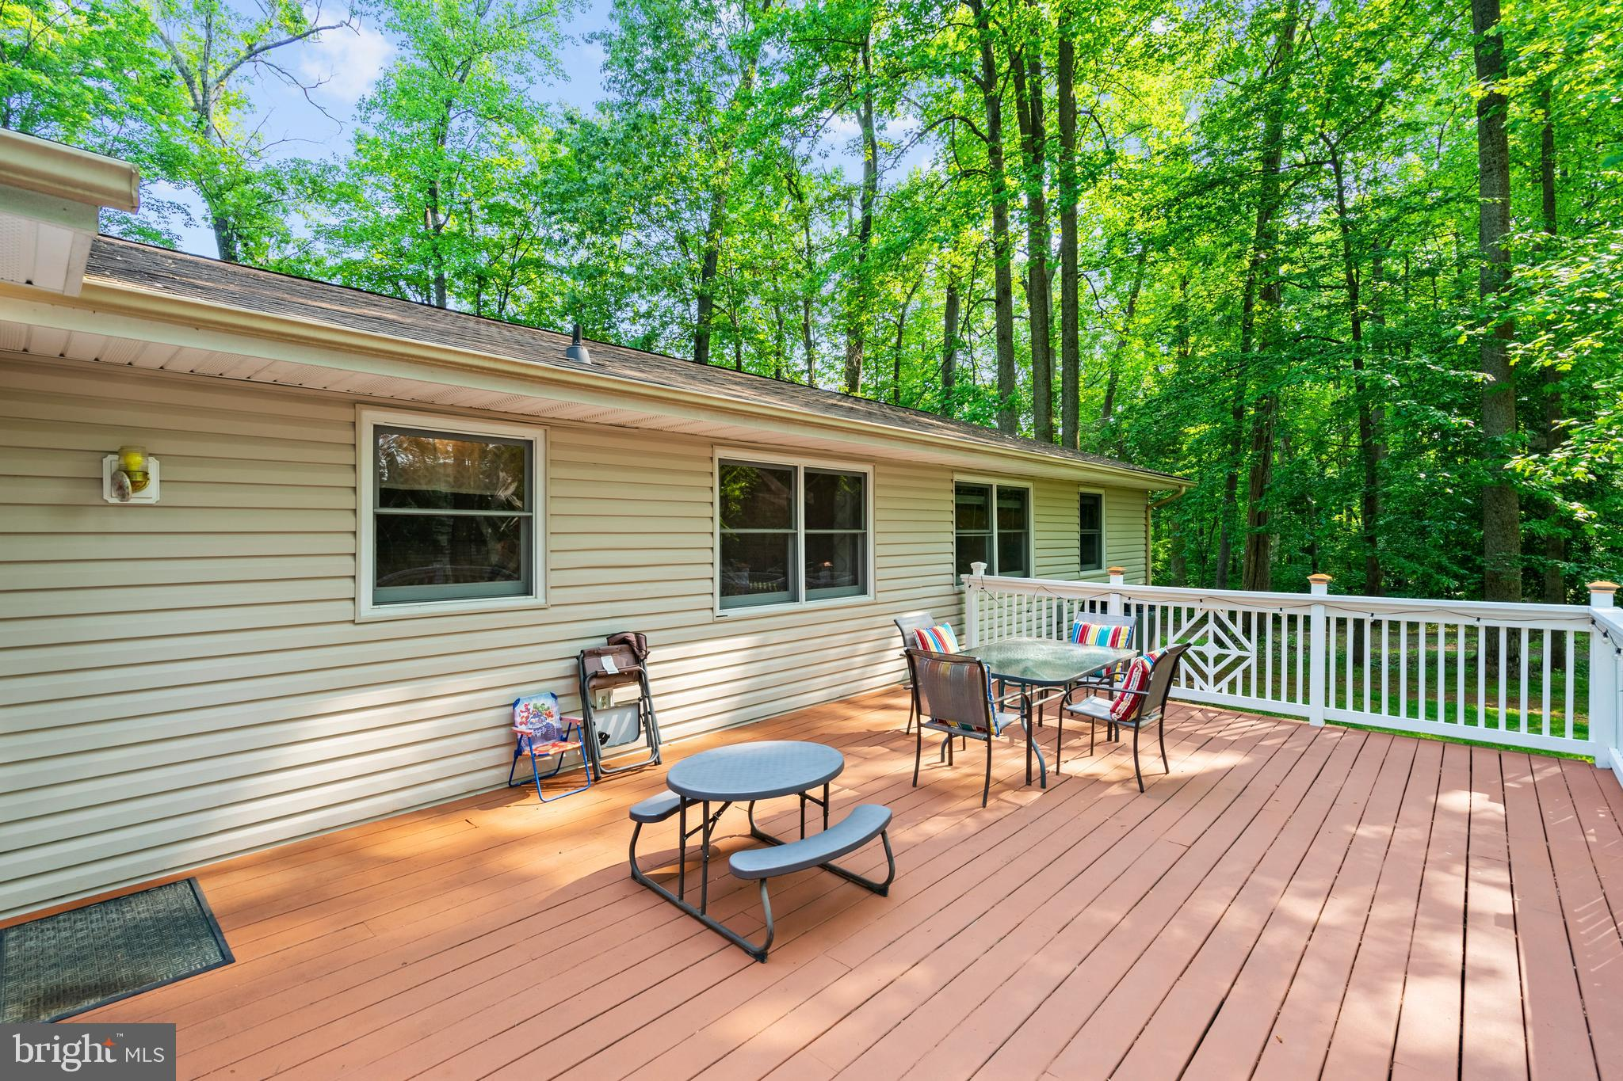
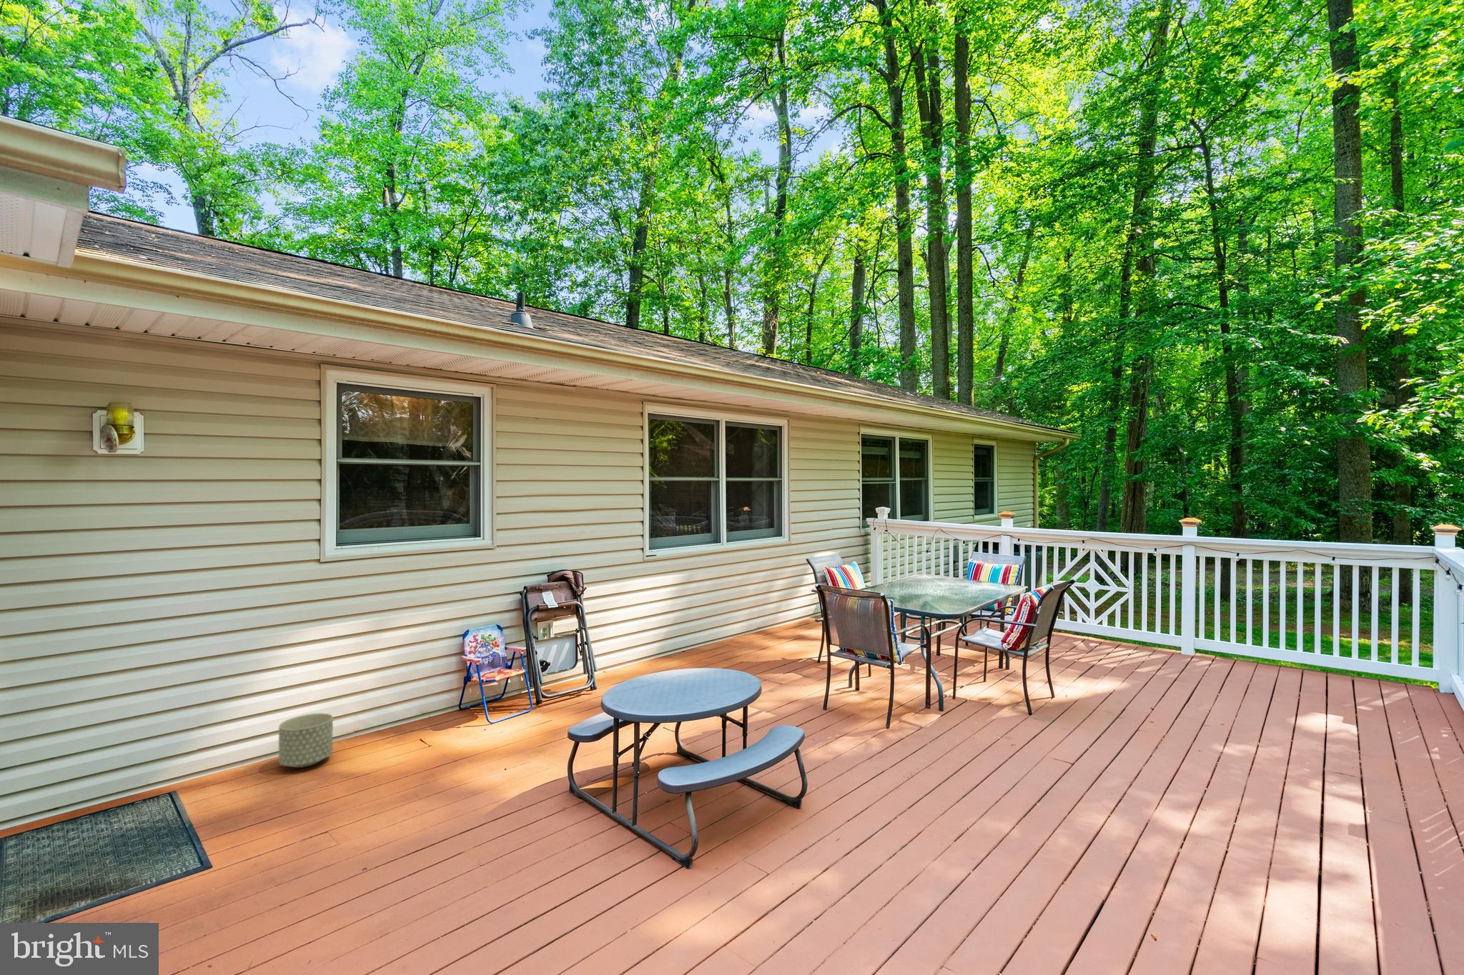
+ planter (306, 742)
